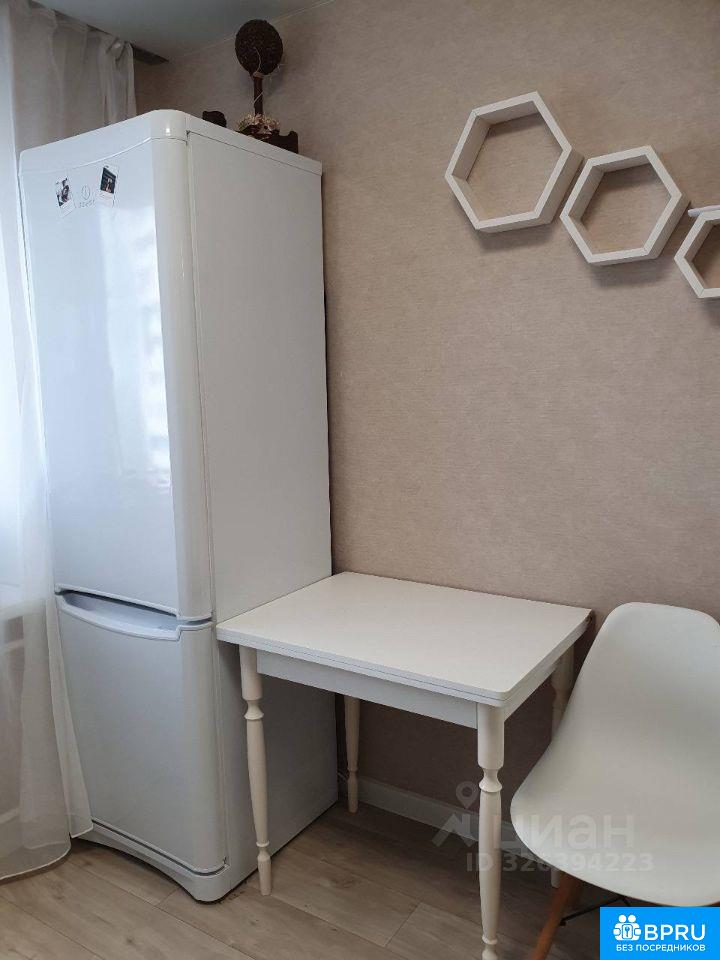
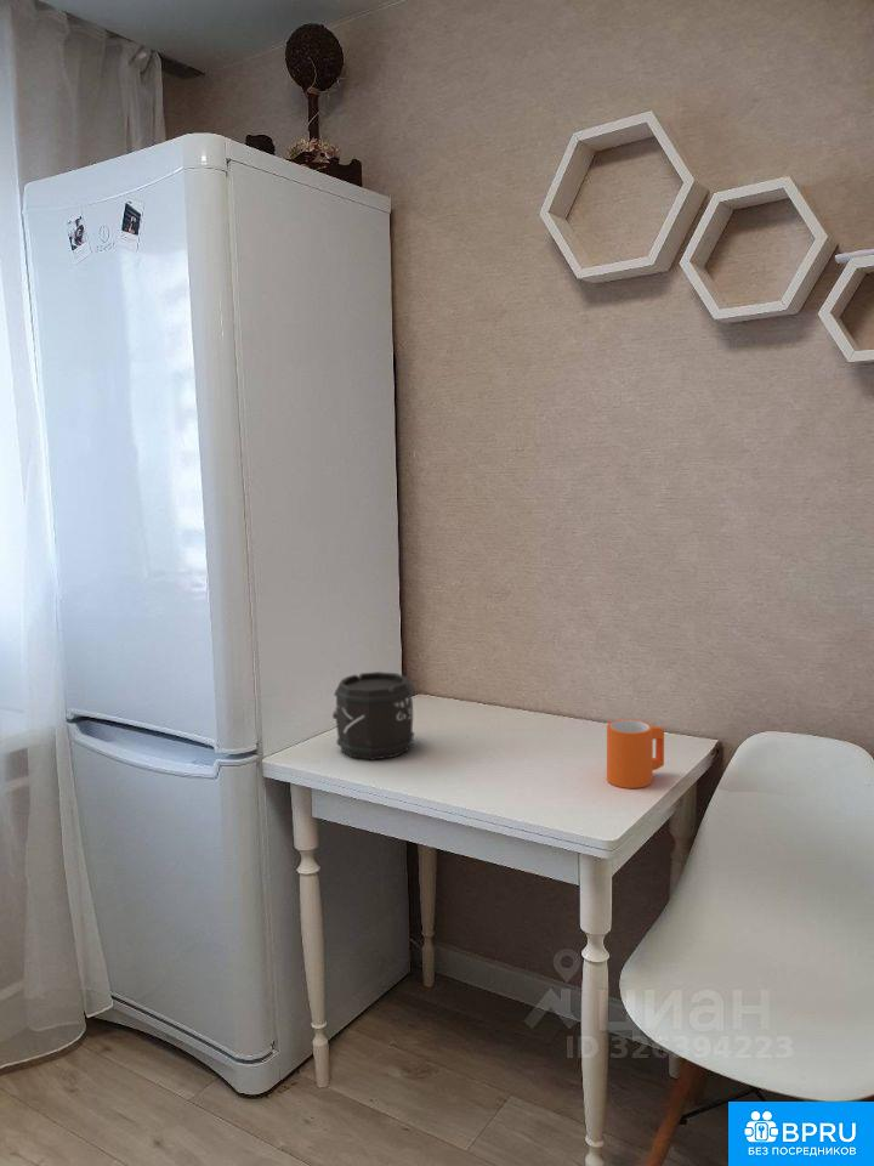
+ mug (632, 751)
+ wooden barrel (373, 714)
